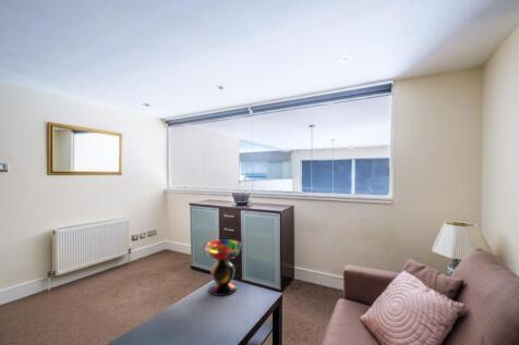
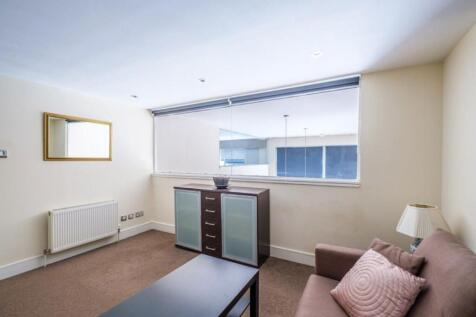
- decorative bowl (222, 267)
